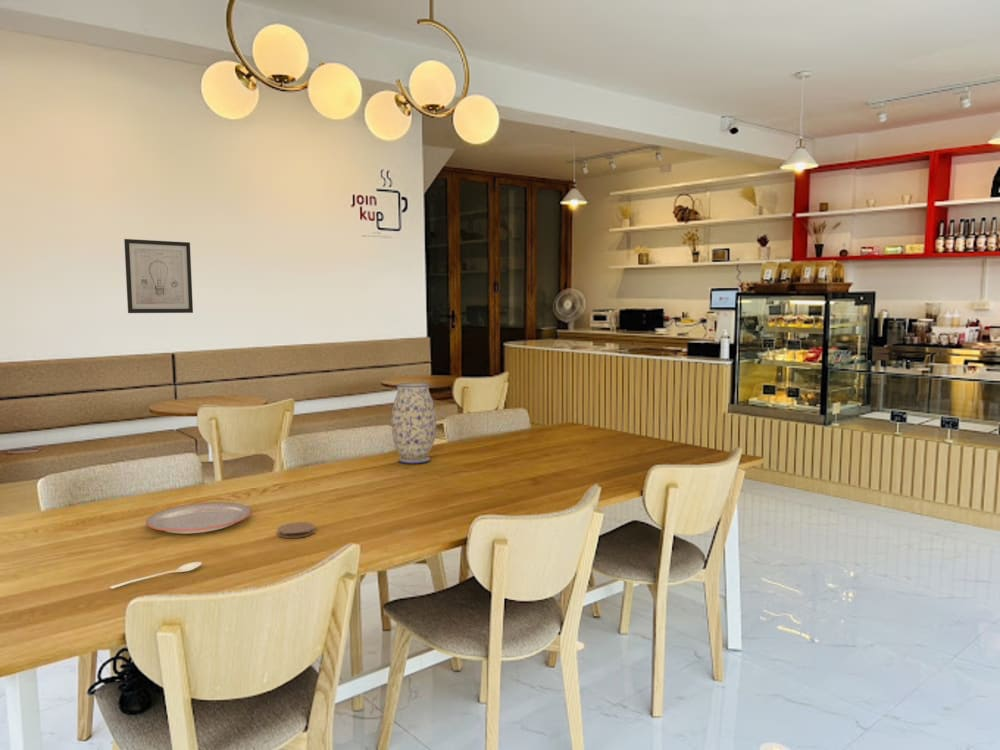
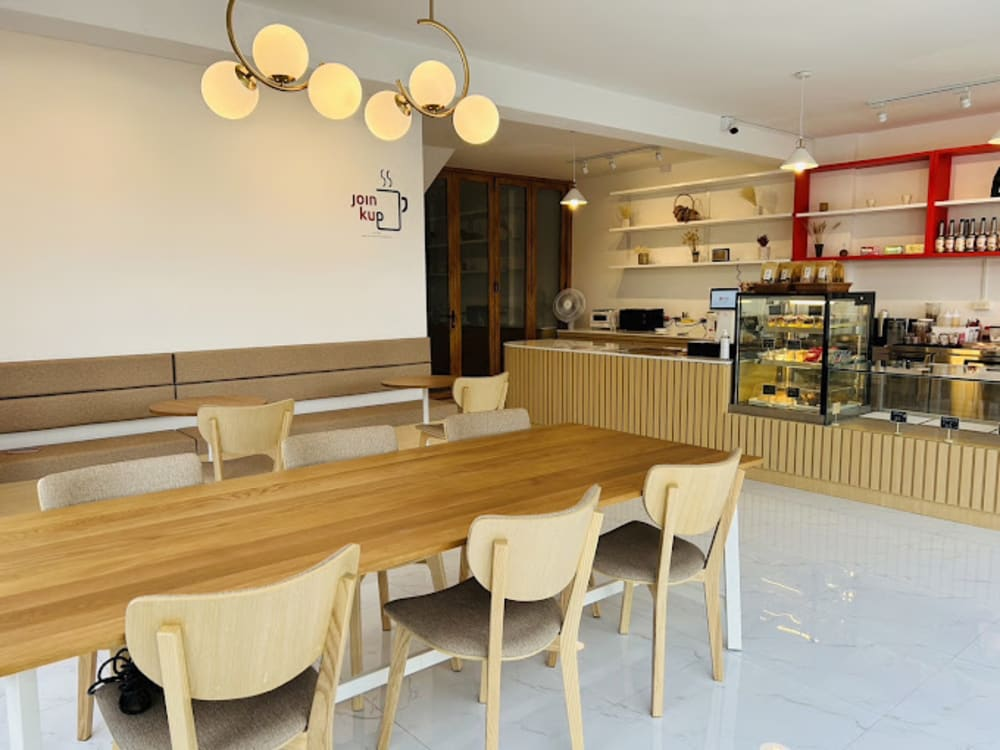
- plate (200, 519)
- vase (413, 422)
- stirrer (157, 574)
- coaster (296, 529)
- wall art (159, 277)
